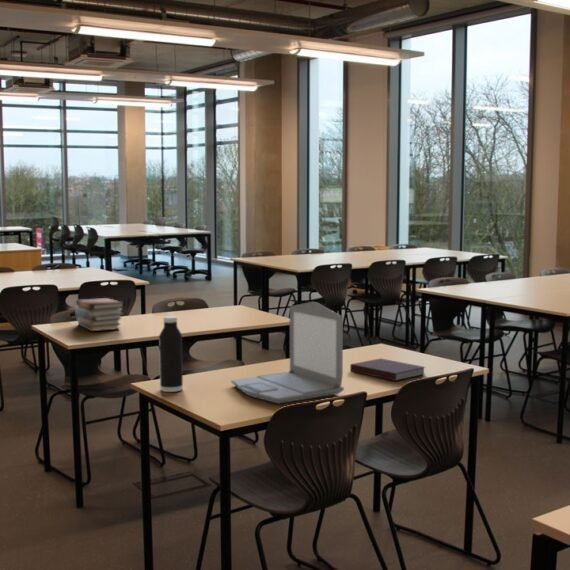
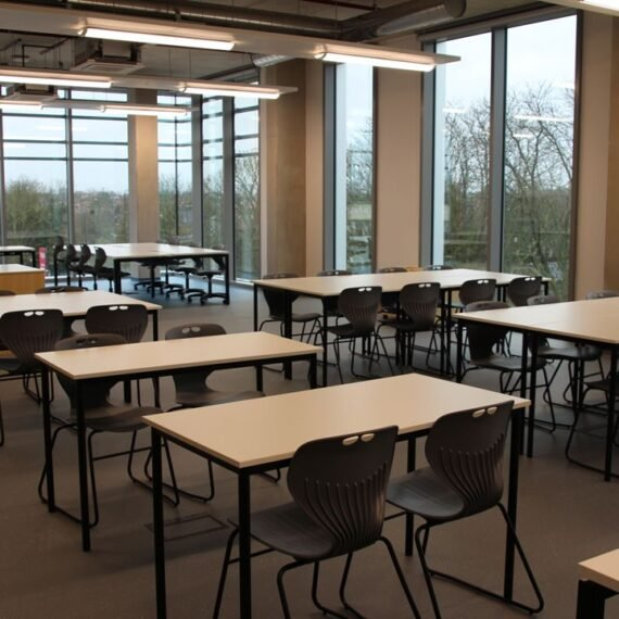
- water bottle (170, 353)
- notebook (387, 369)
- book stack (99, 314)
- laptop (290, 348)
